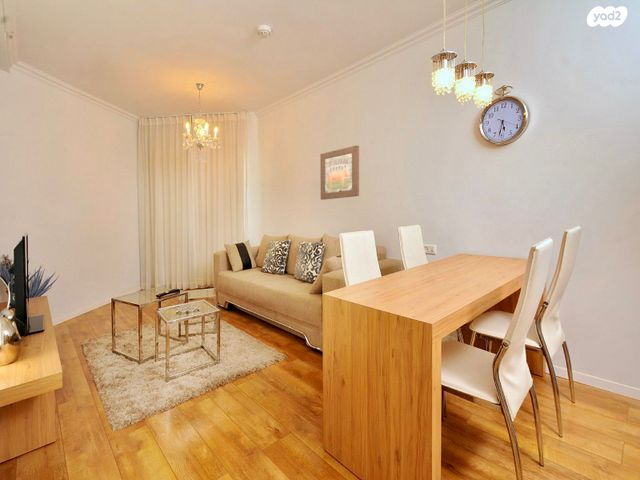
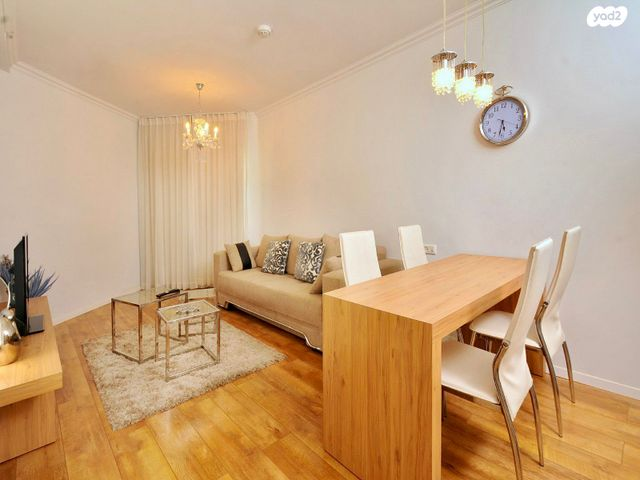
- wall art (338, 174)
